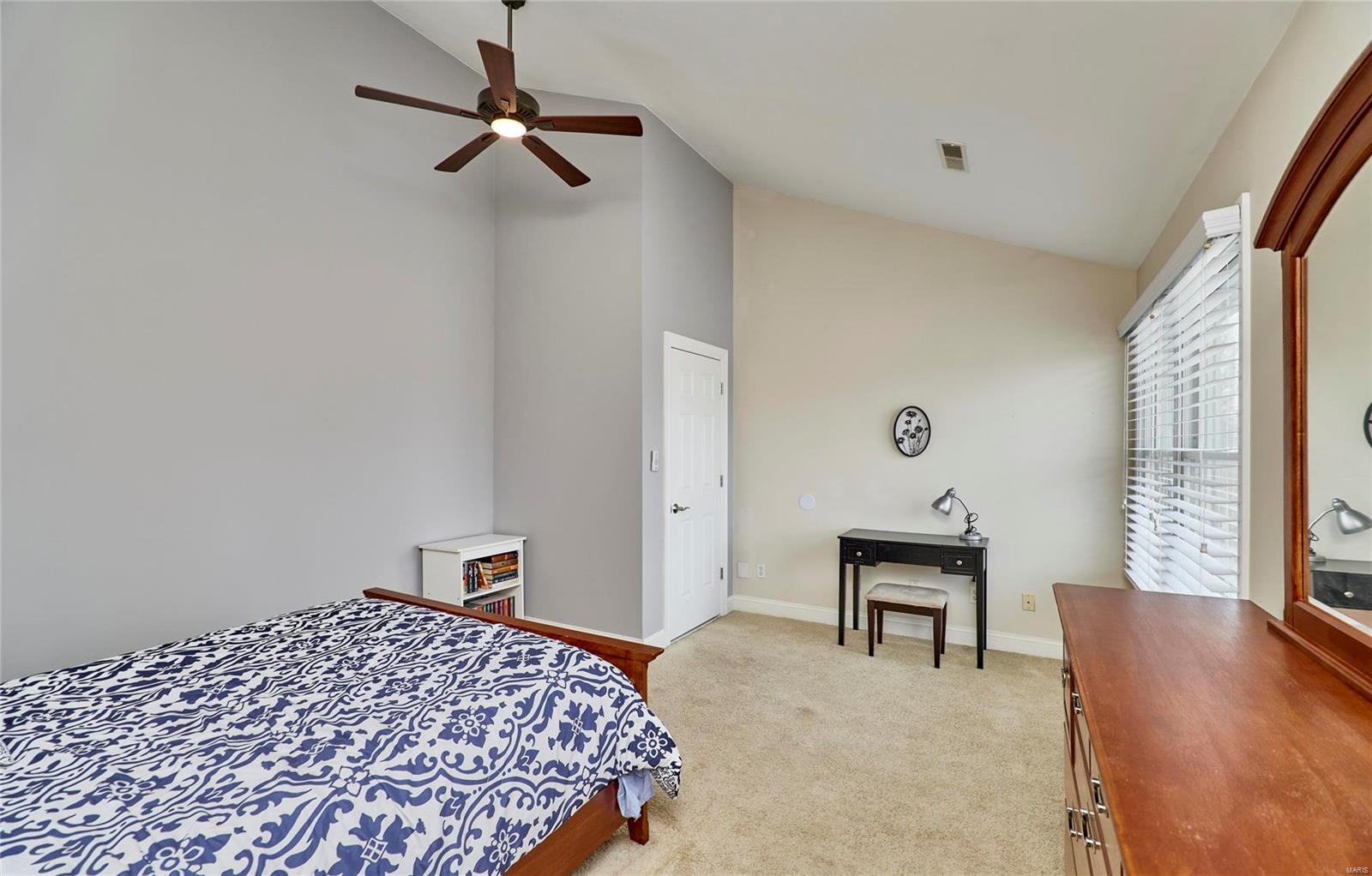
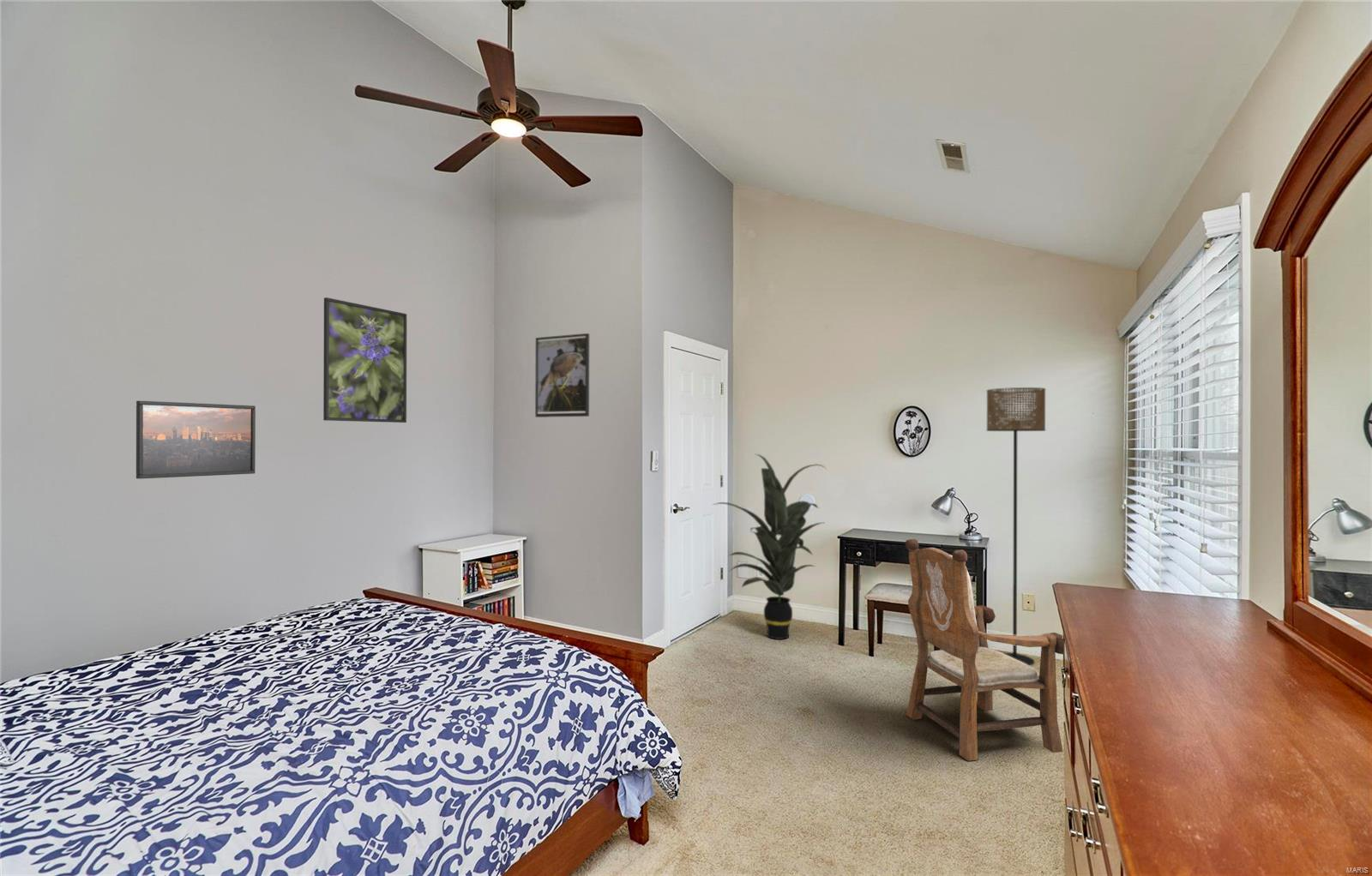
+ indoor plant (773, 543)
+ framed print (200, 440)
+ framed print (562, 375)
+ floor lamp (1014, 525)
+ armchair (977, 636)
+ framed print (367, 363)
